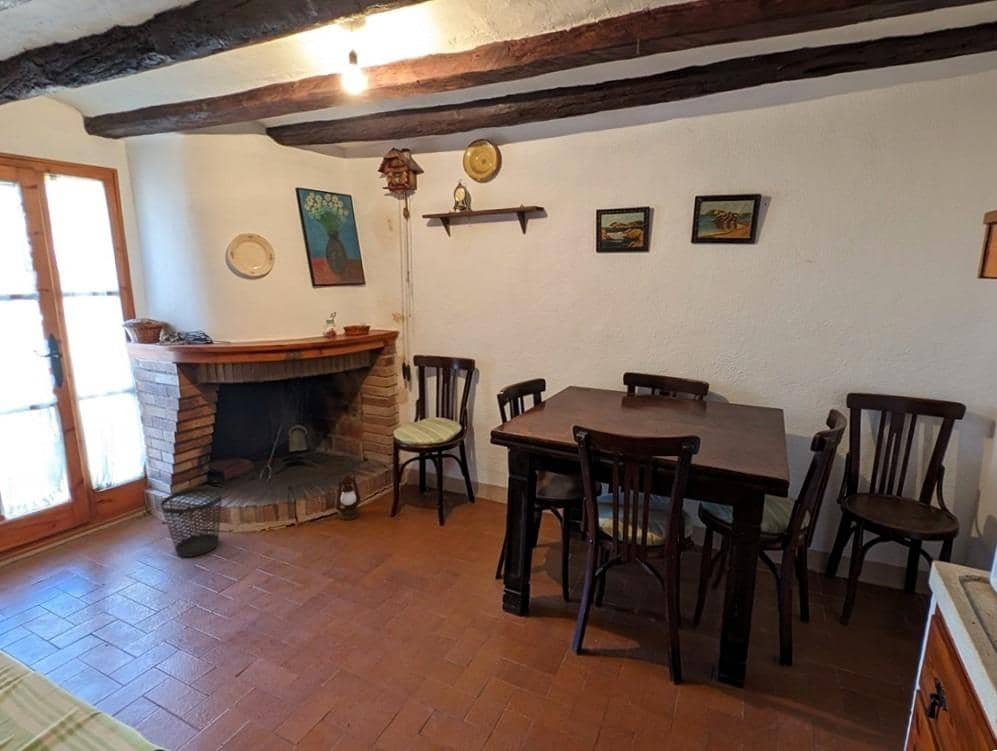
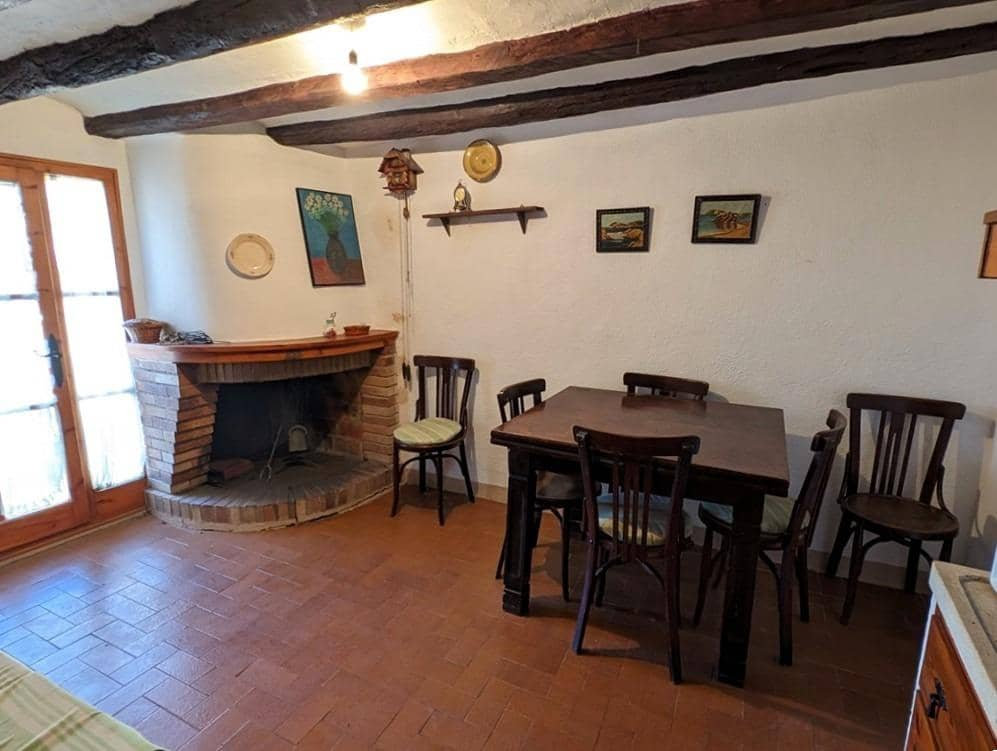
- wastebasket (195, 523)
- lantern (347, 486)
